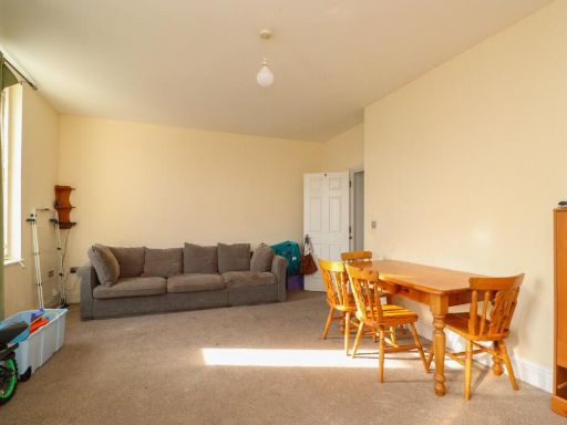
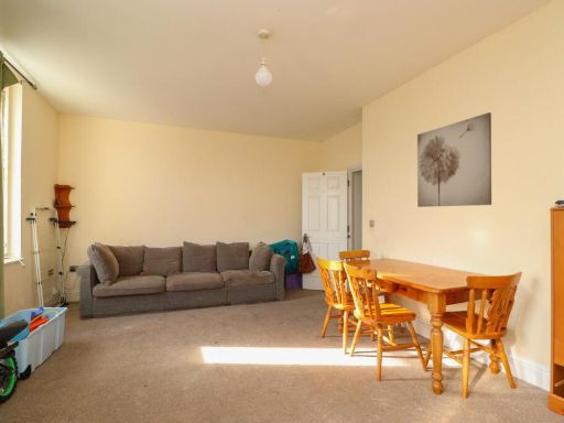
+ wall art (449, 165)
